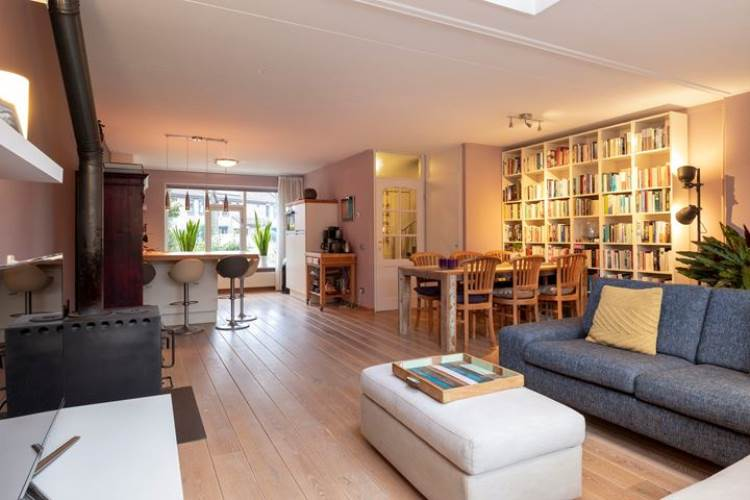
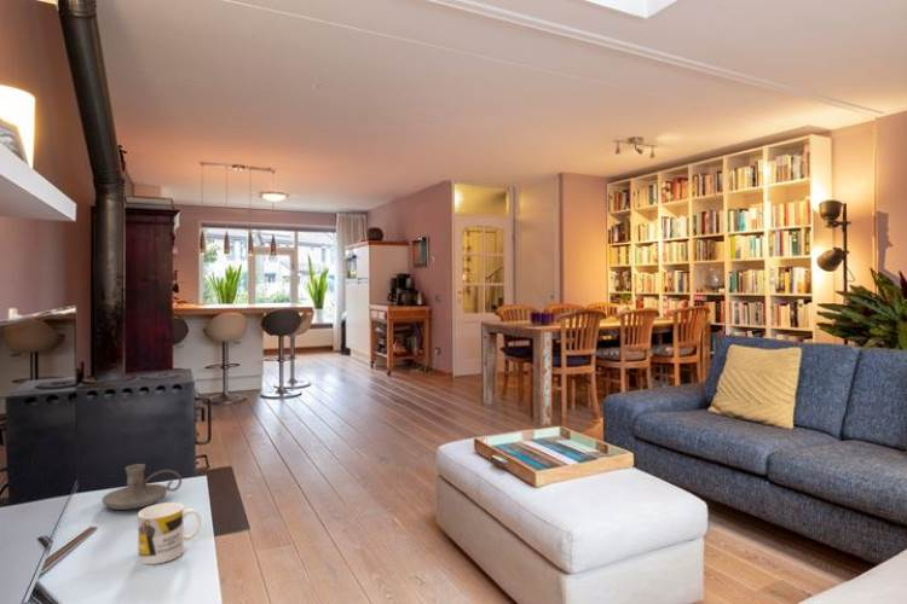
+ candle holder (143, 483)
+ mug (171, 529)
